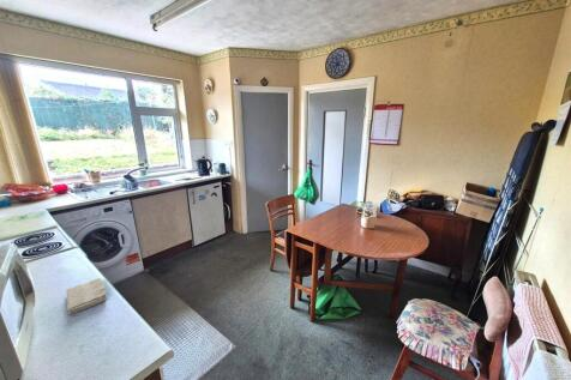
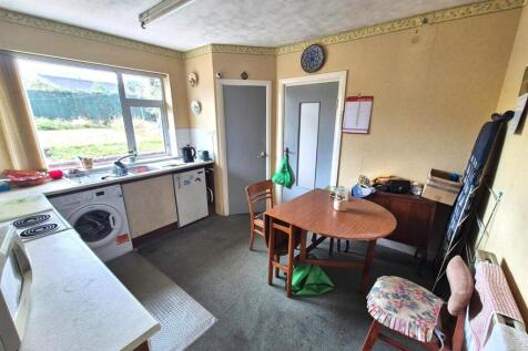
- washcloth (85, 294)
